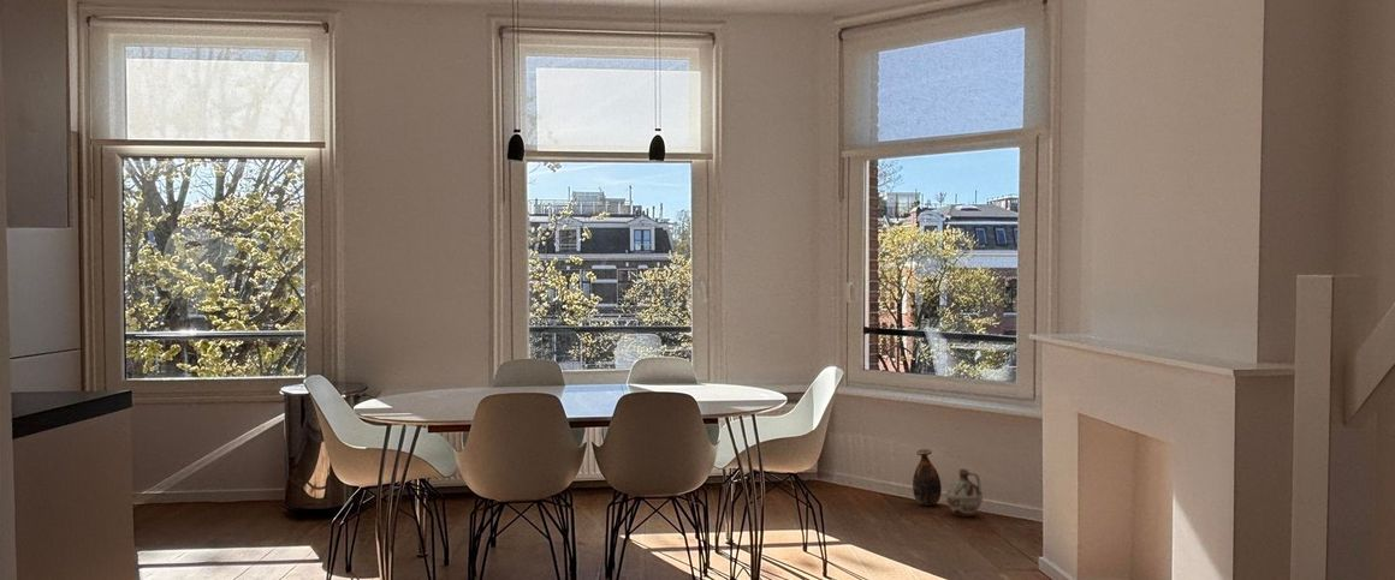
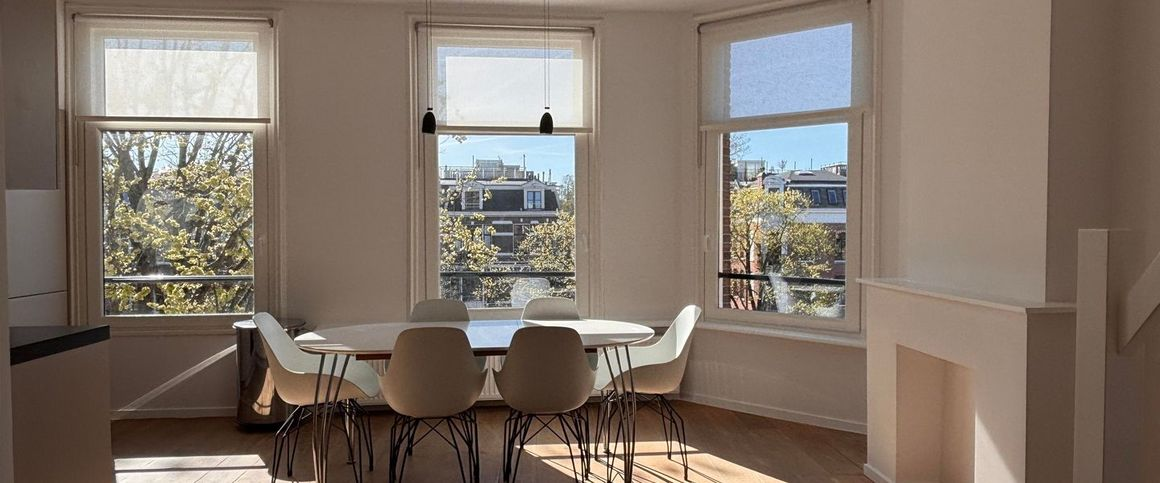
- ceramic jug (963, 491)
- vase (926, 477)
